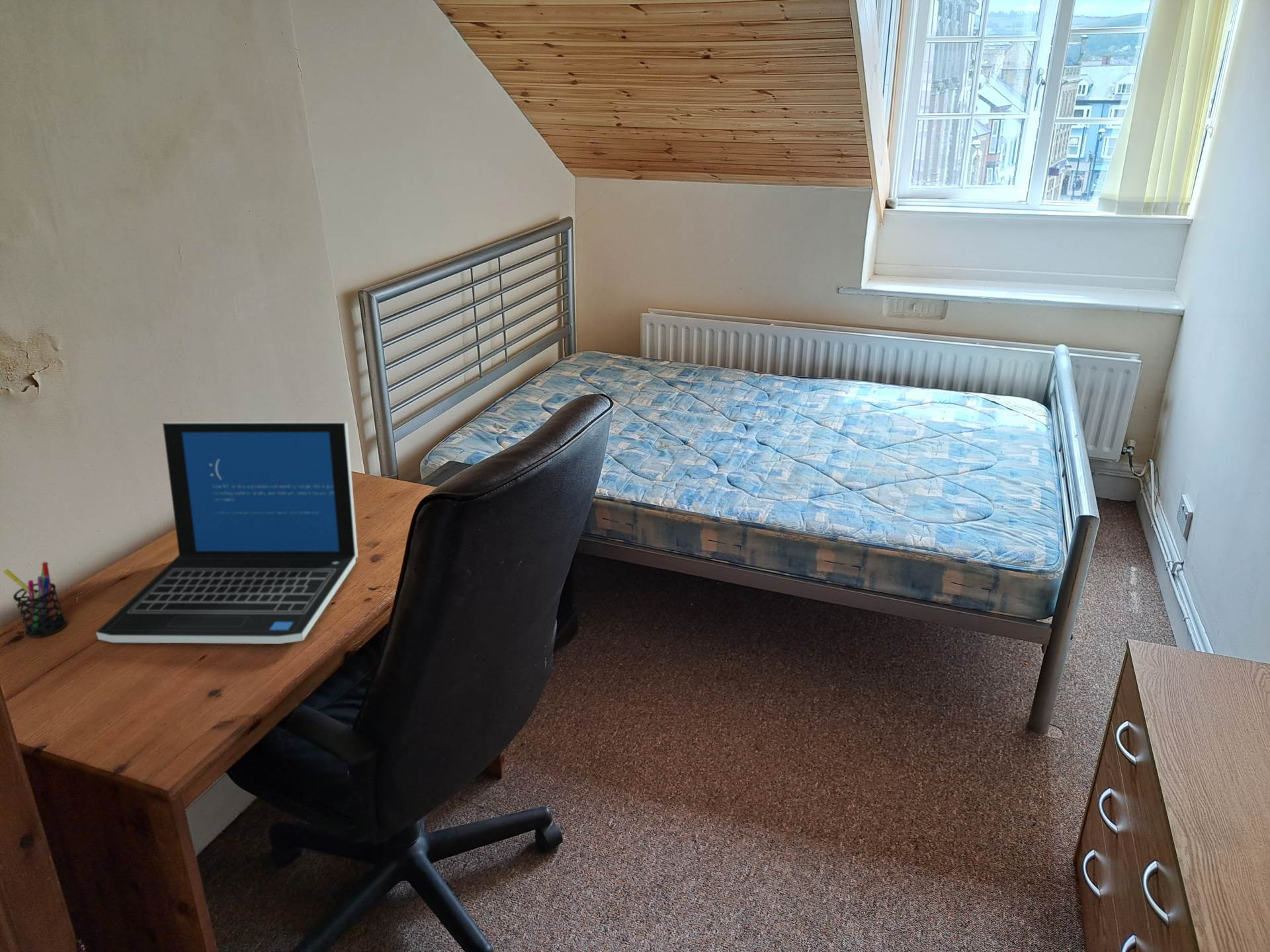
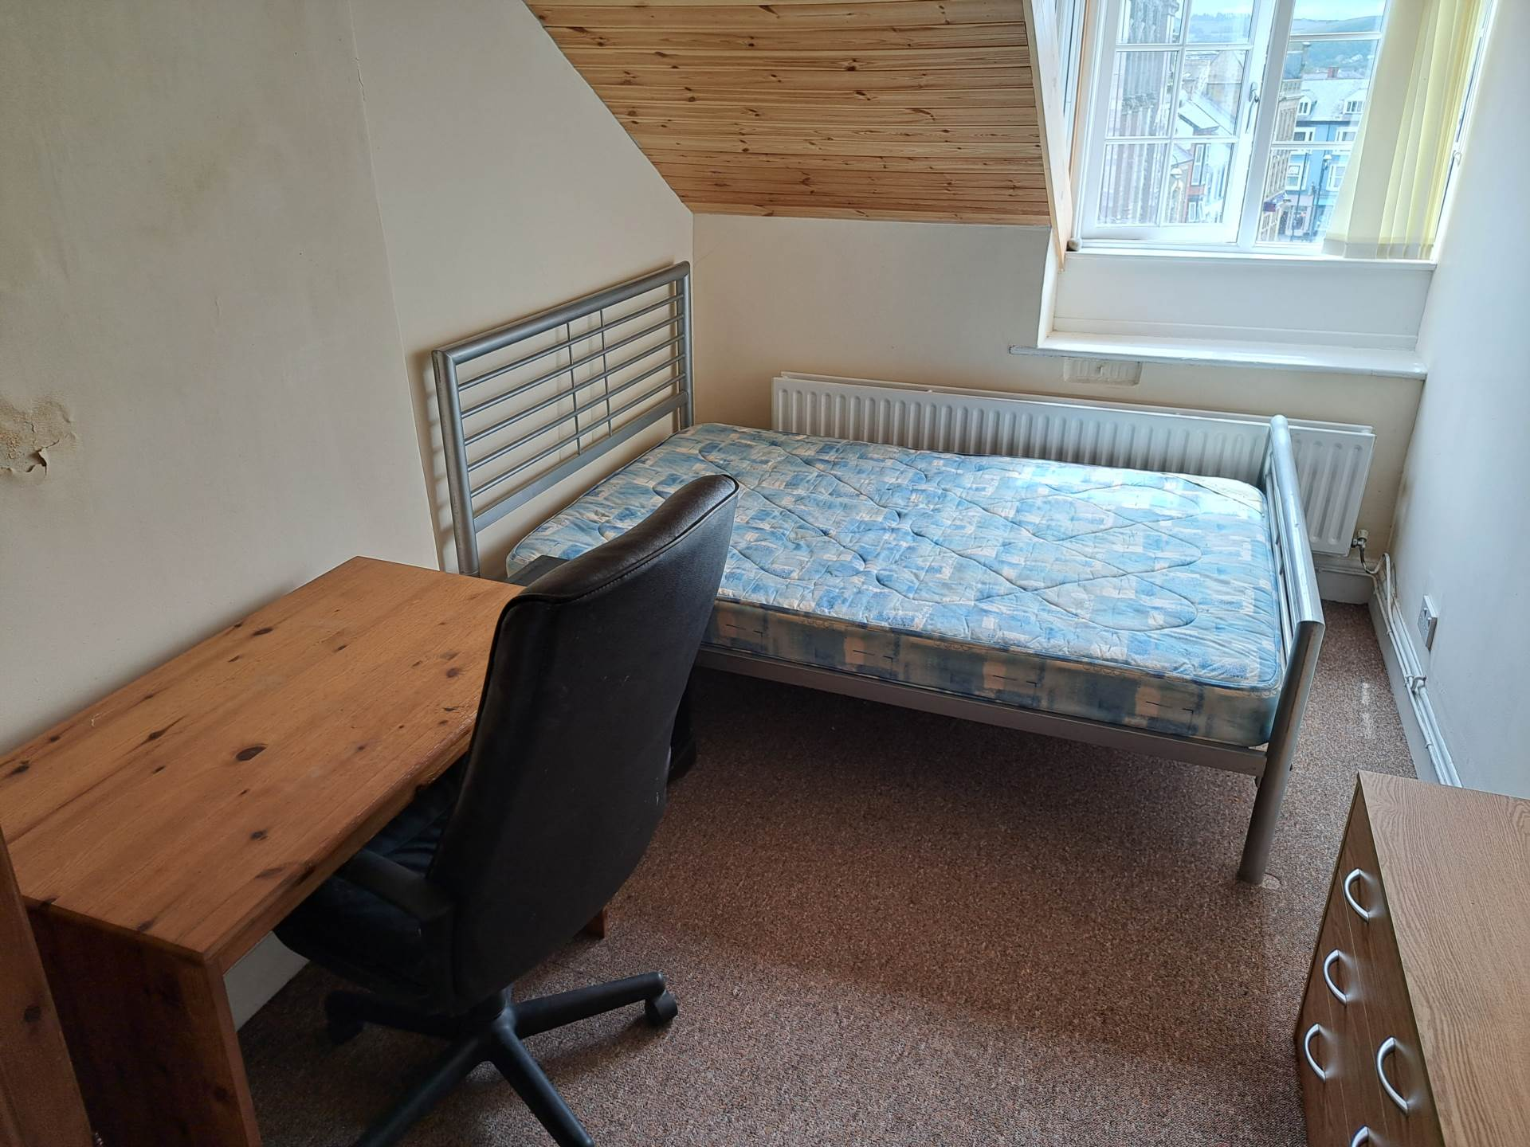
- pen holder (40, 594)
- laptop (229, 525)
